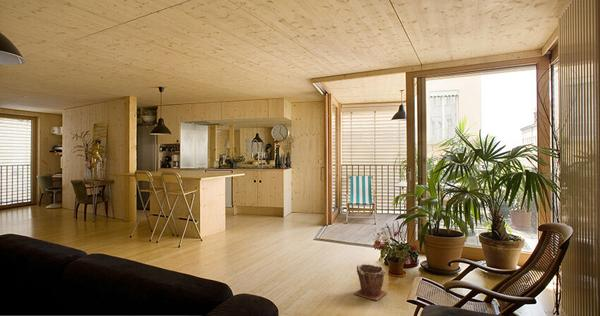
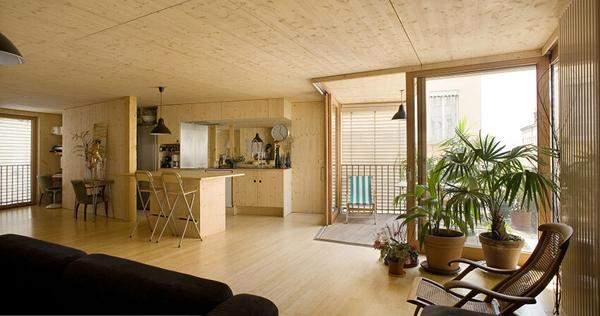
- plant pot (370, 280)
